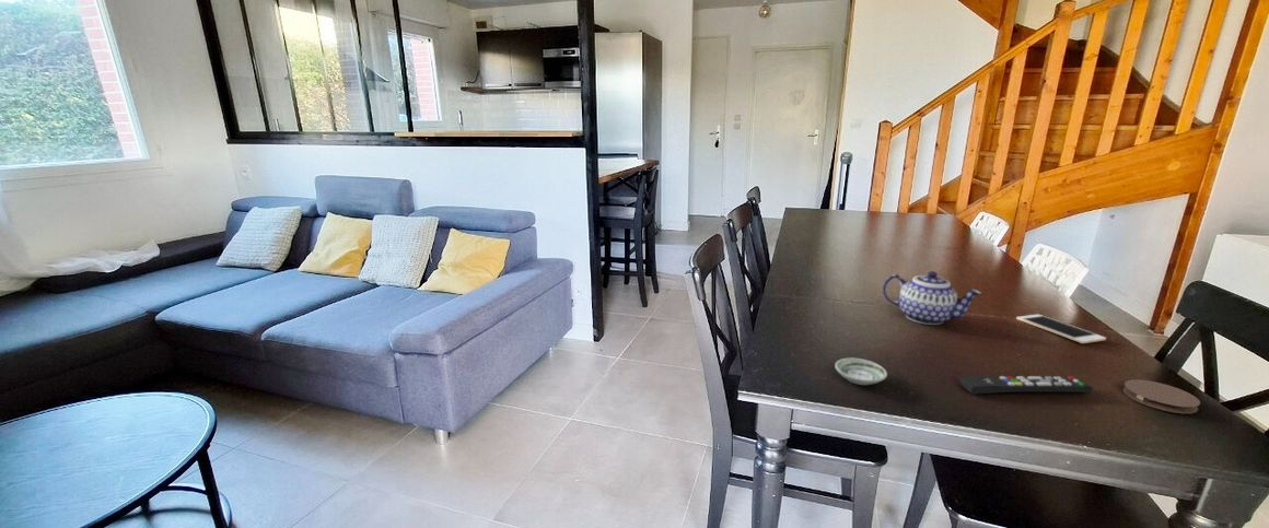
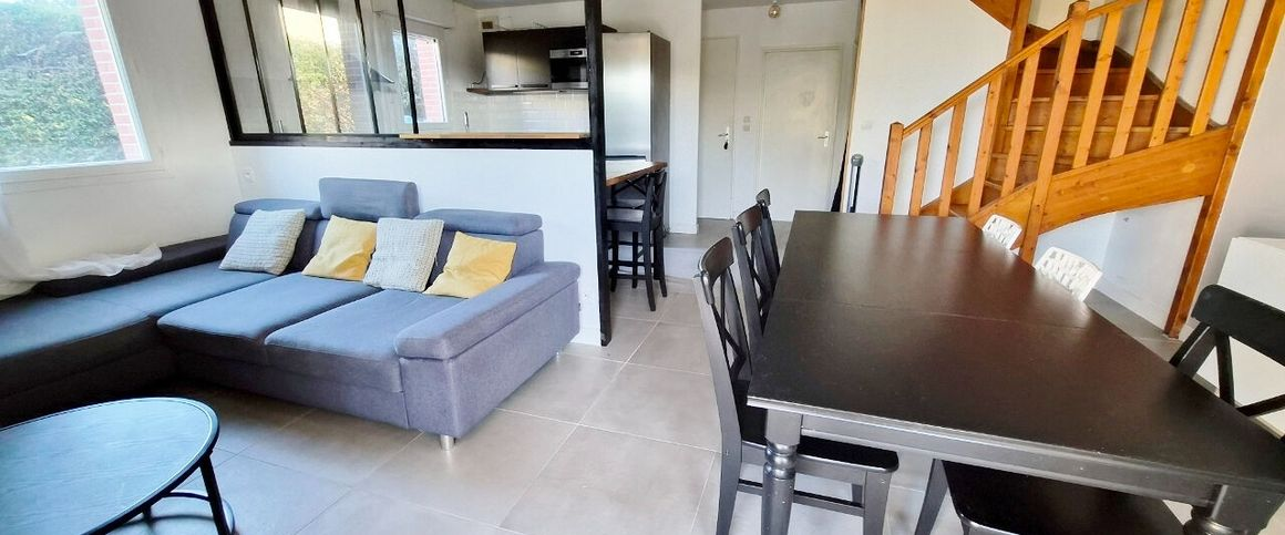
- coaster (1160, 396)
- cell phone (1058, 328)
- remote control (1024, 384)
- teapot (929, 295)
- saucer (860, 373)
